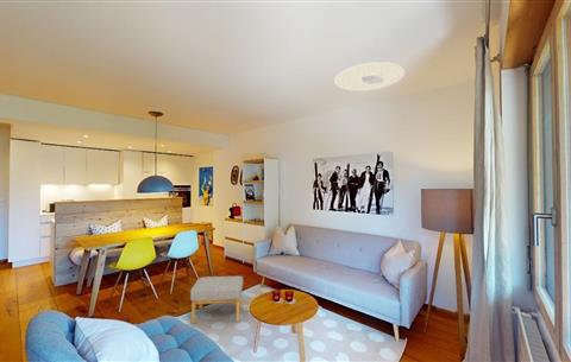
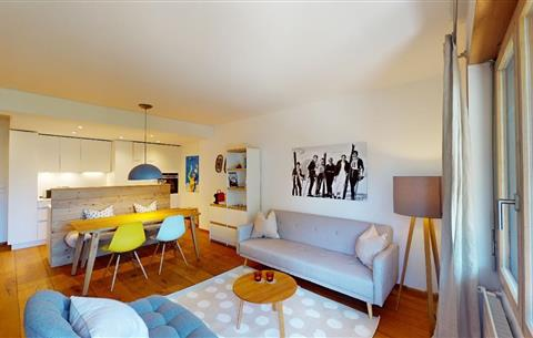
- footstool (218, 297)
- ceiling light (368, 75)
